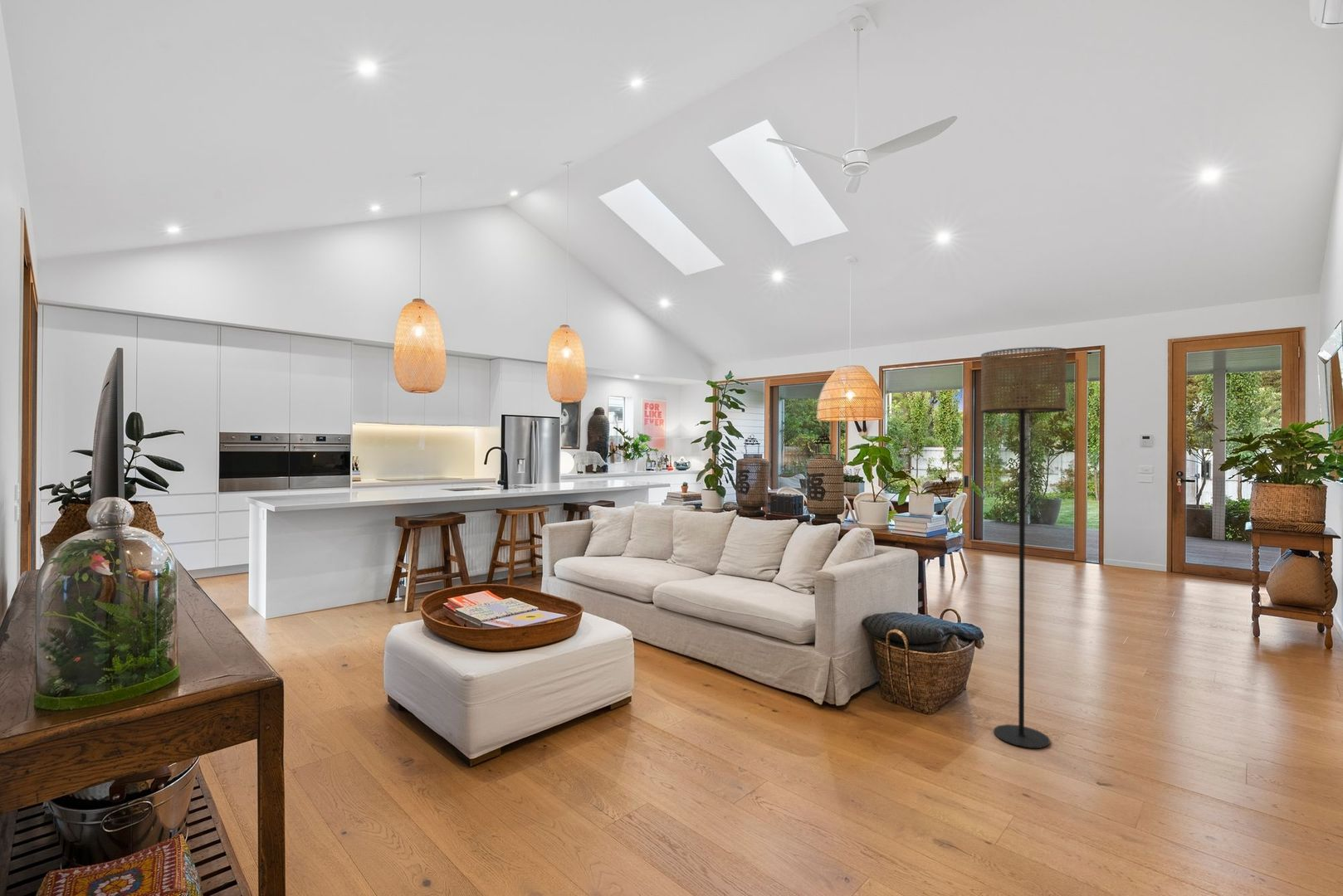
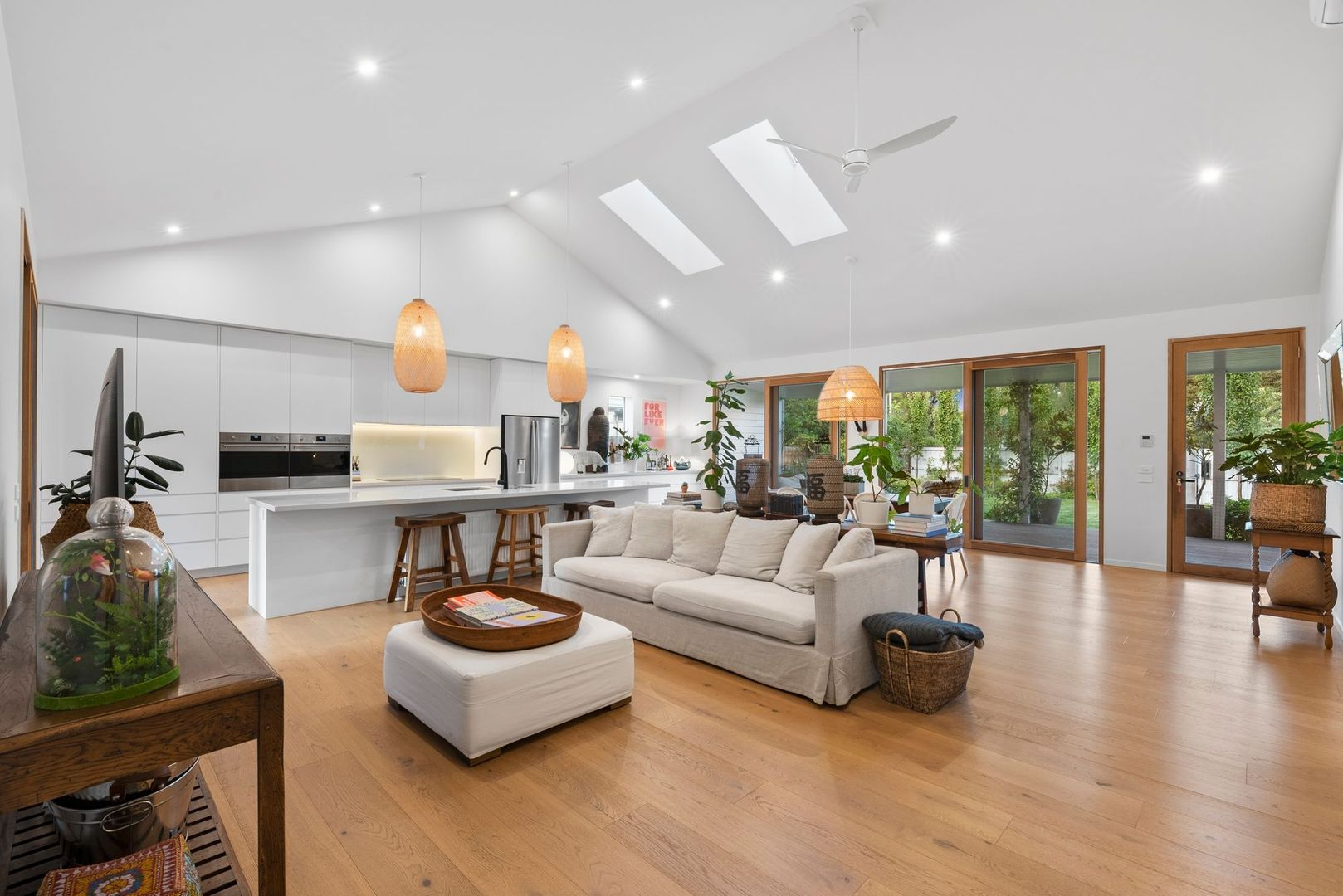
- floor lamp (1022, 544)
